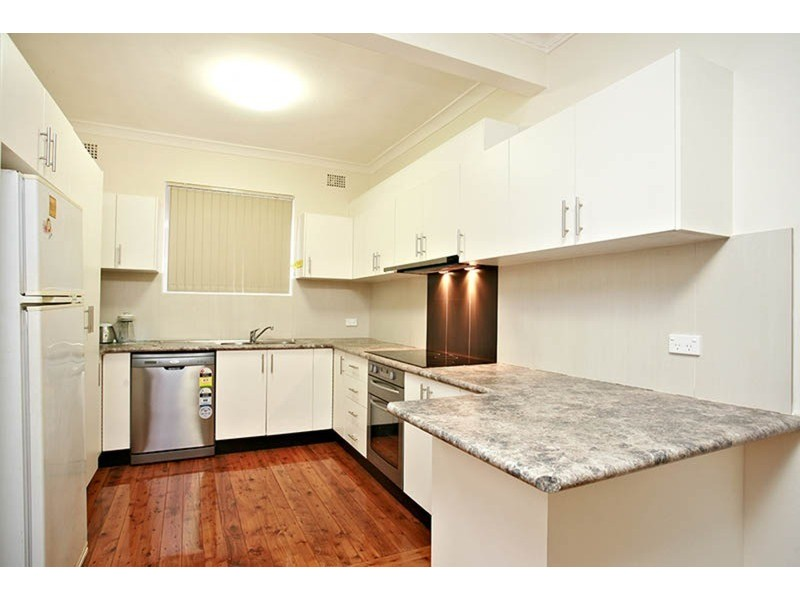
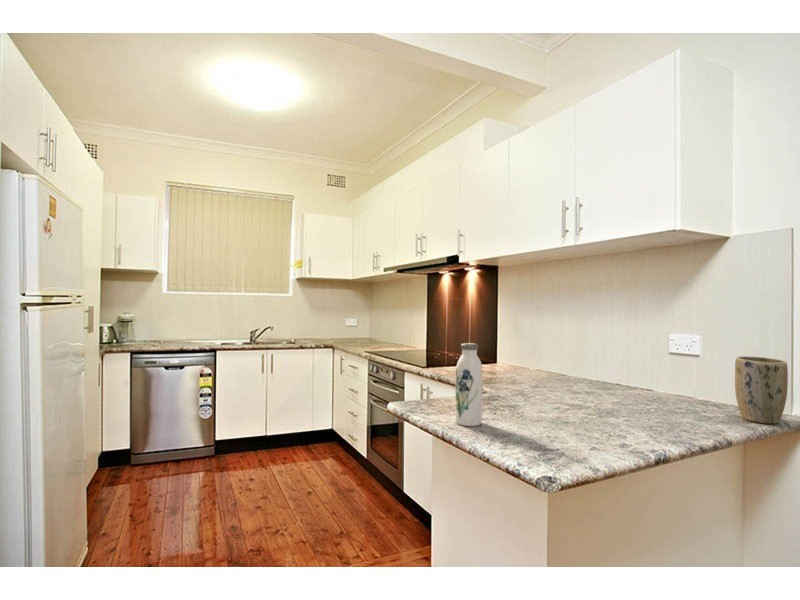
+ water bottle (469, 383)
+ plant pot (760, 389)
